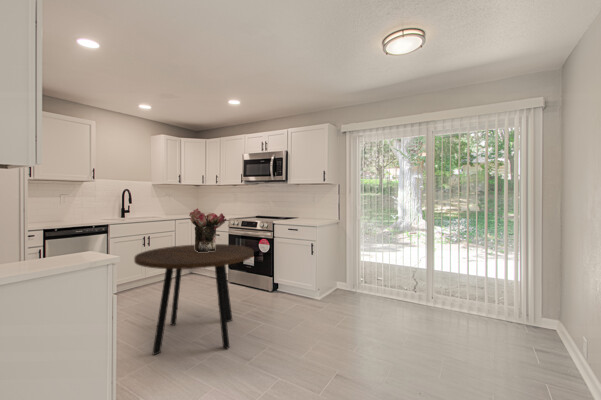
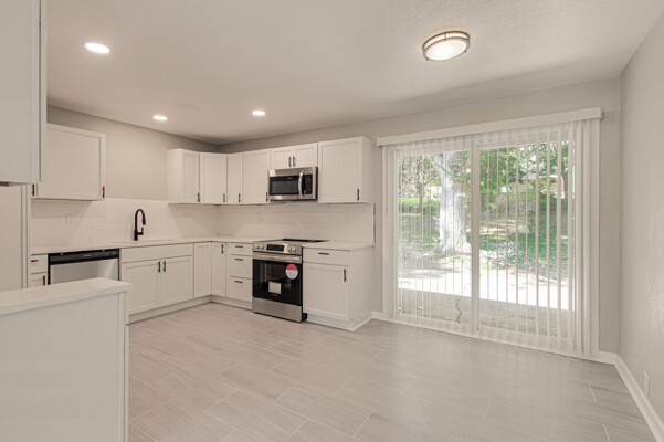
- dining table (179, 289)
- bouquet (207, 229)
